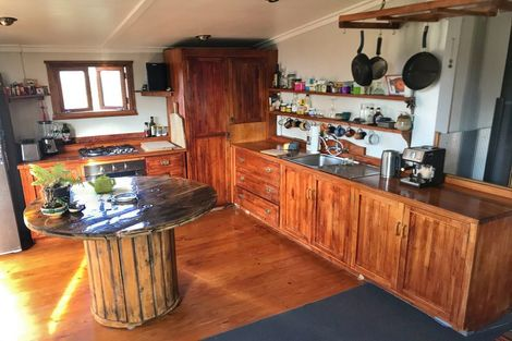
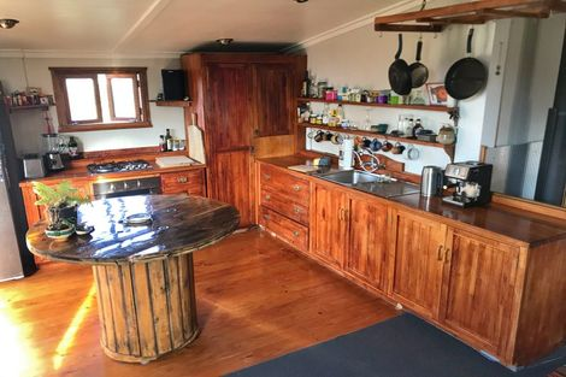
- teapot (101, 183)
